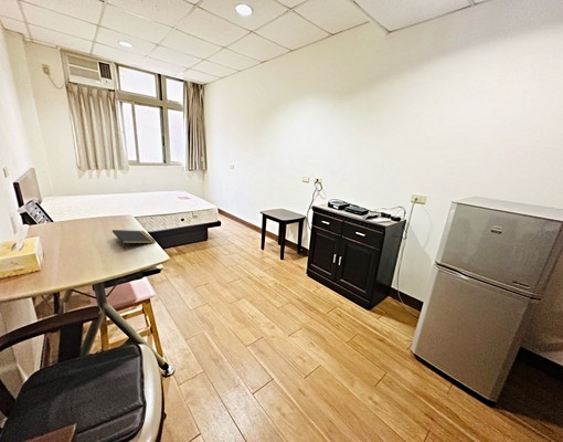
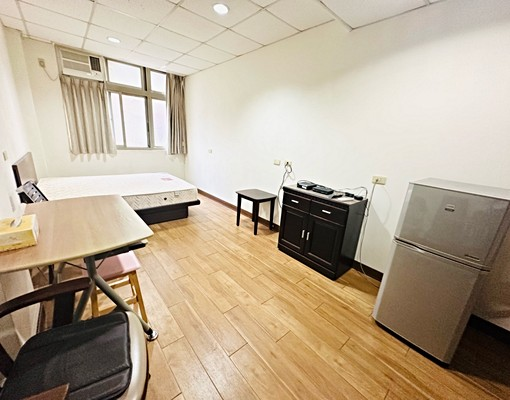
- notepad (134, 235)
